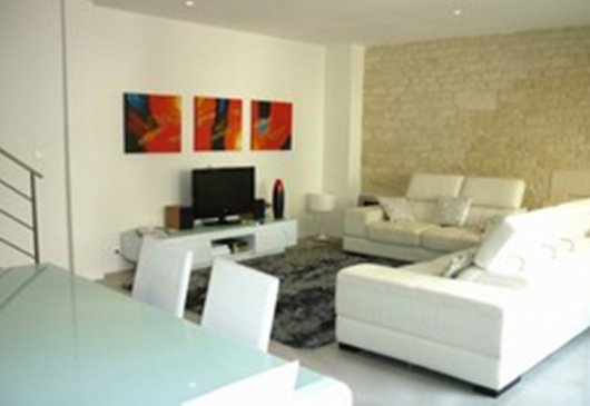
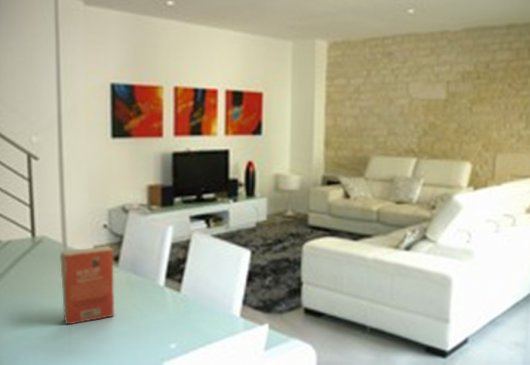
+ paperback book (87, 284)
